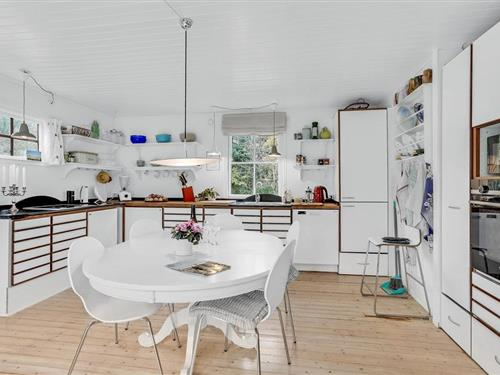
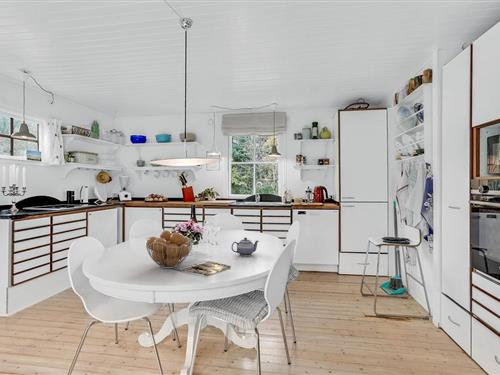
+ teapot (245, 246)
+ fruit basket (169, 248)
